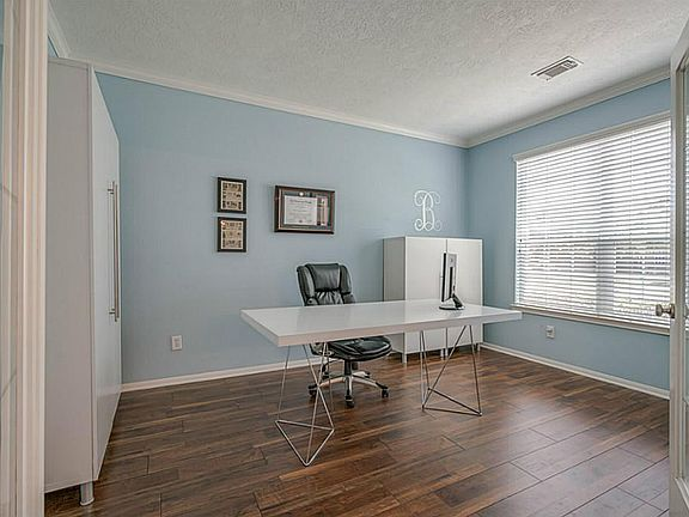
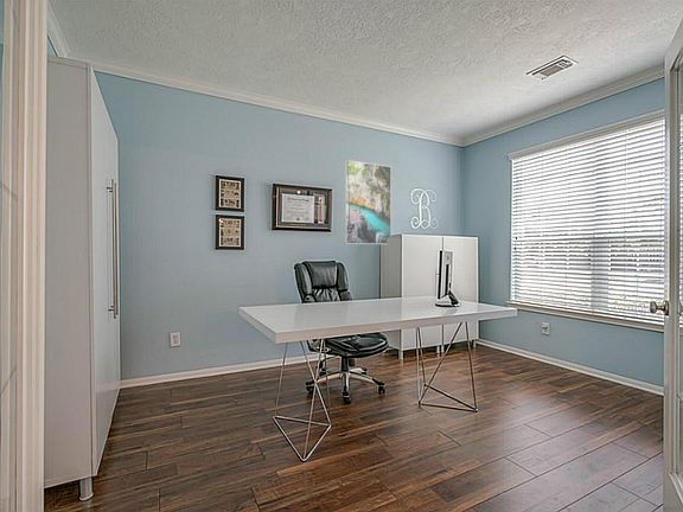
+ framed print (369, 204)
